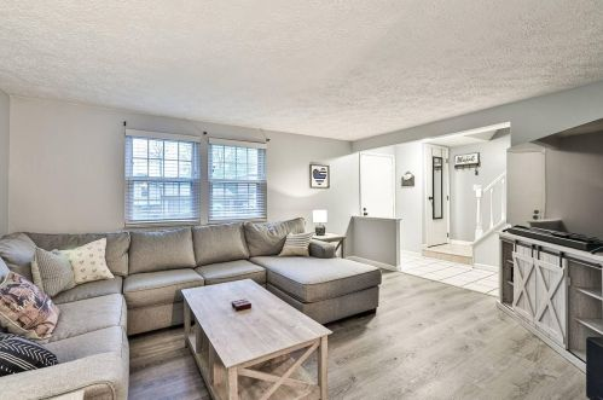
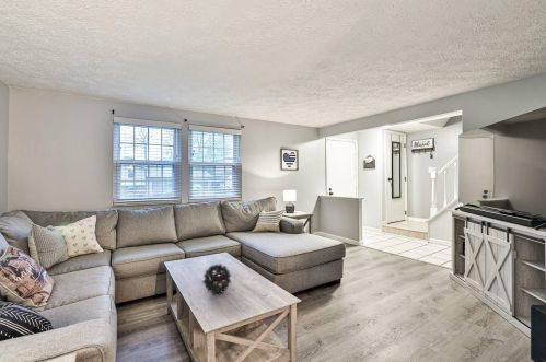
+ decorative ball (217, 278)
